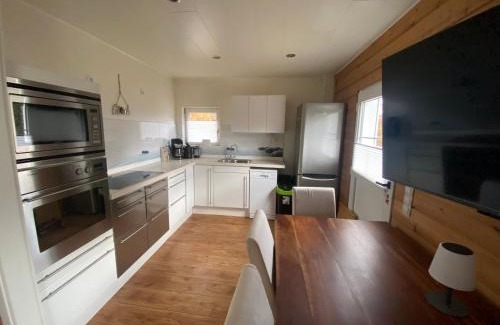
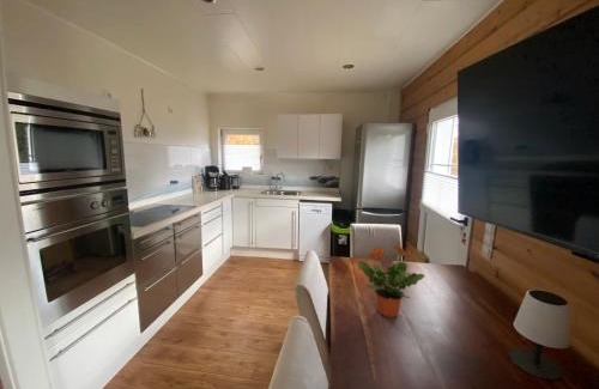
+ potted plant (388, 279)
